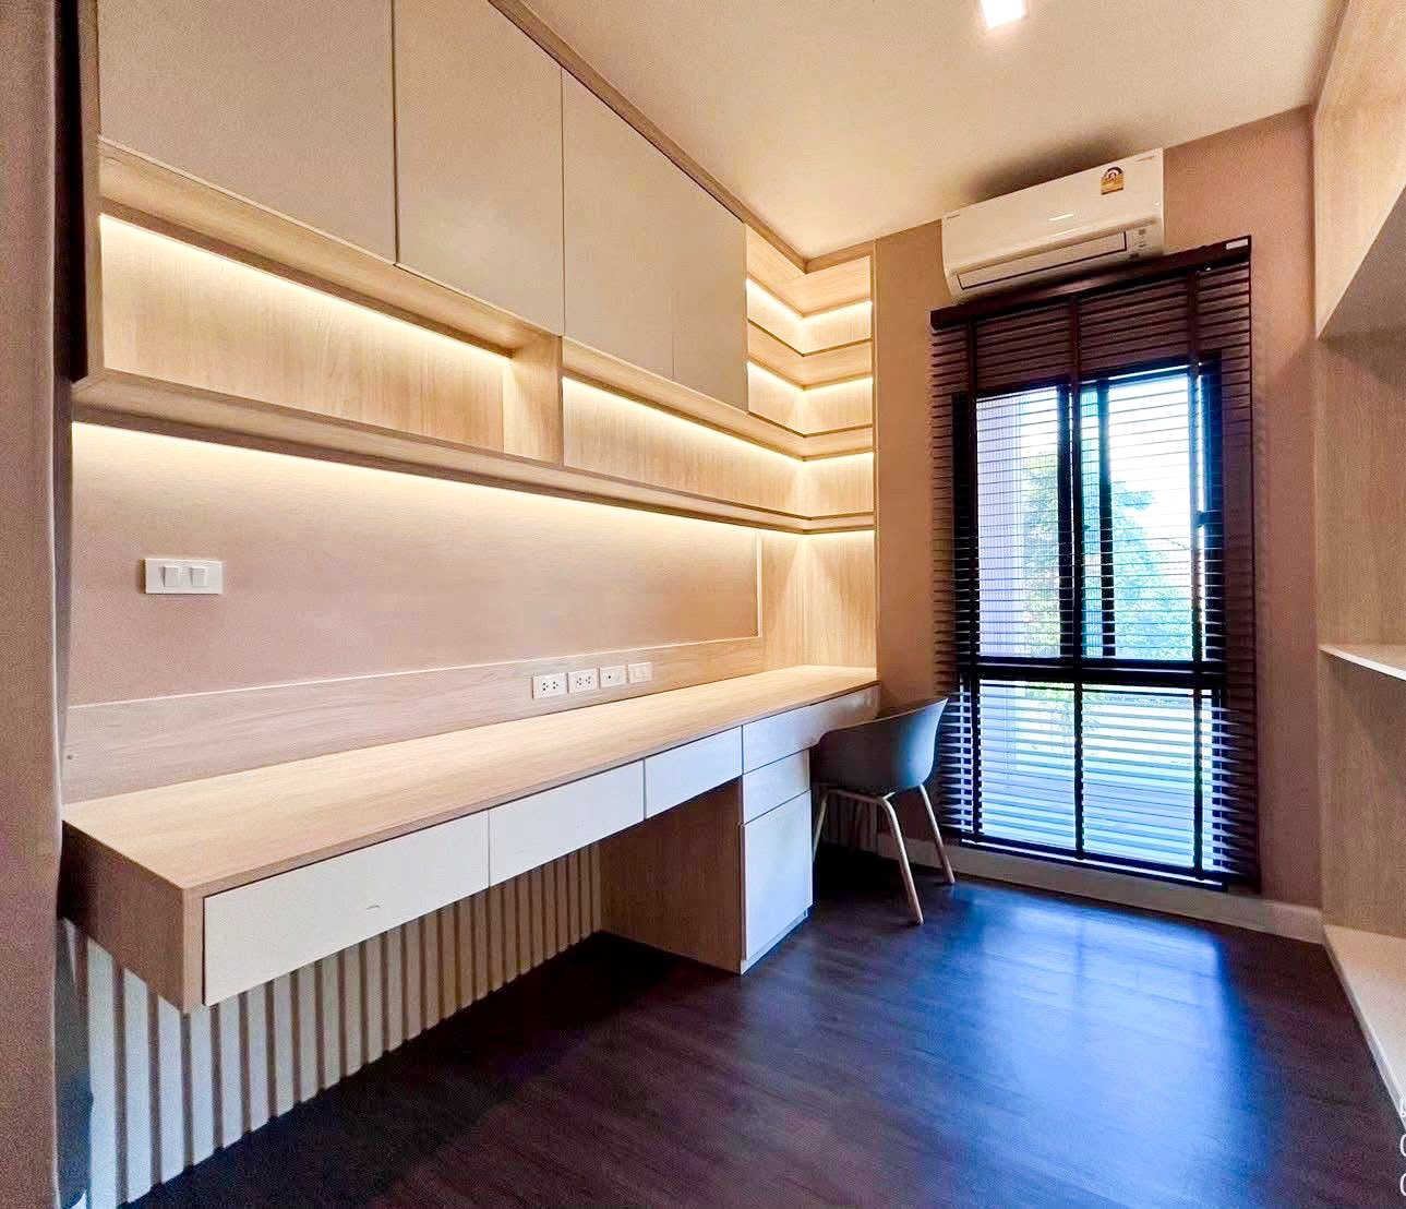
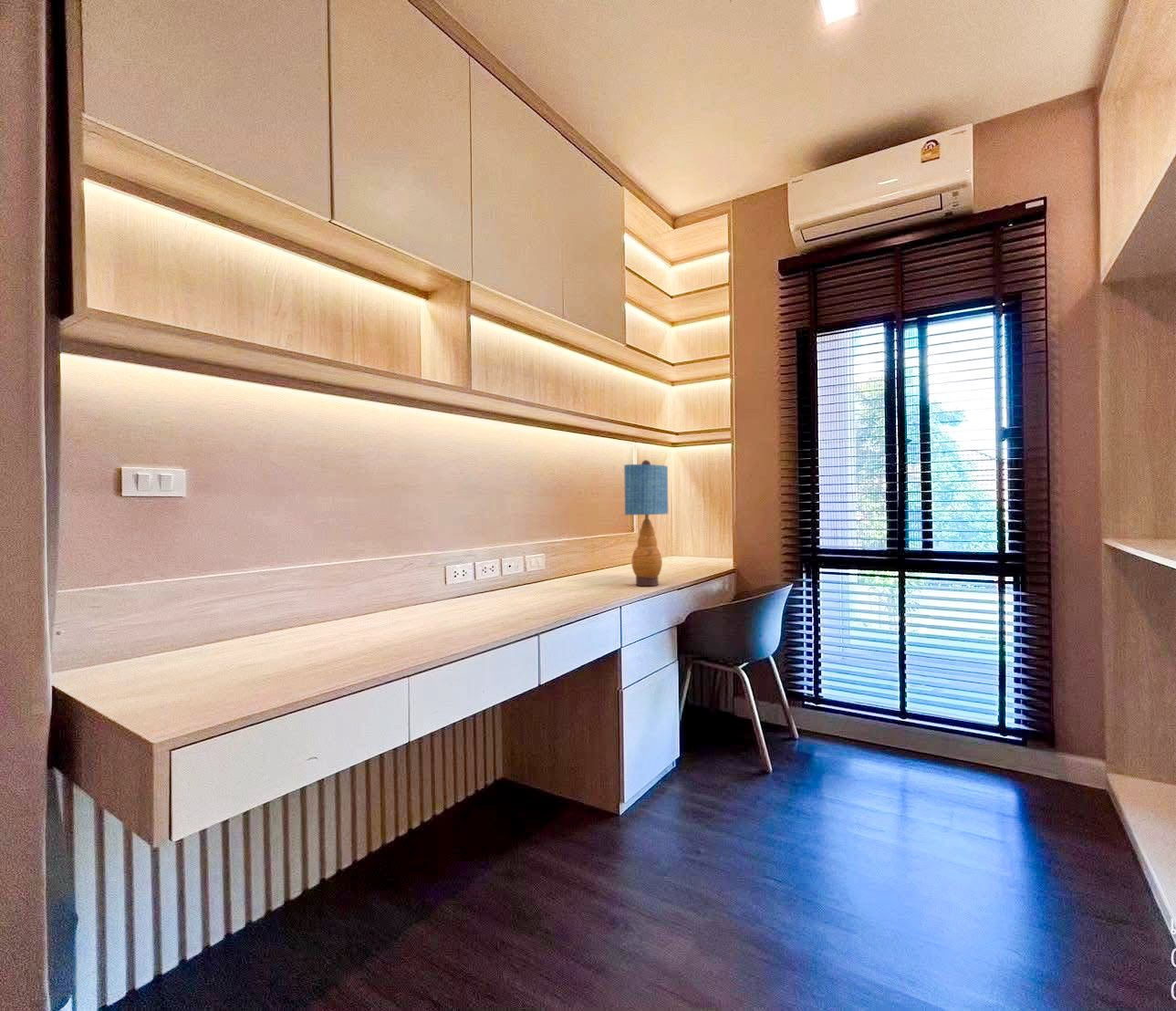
+ table lamp (647, 522)
